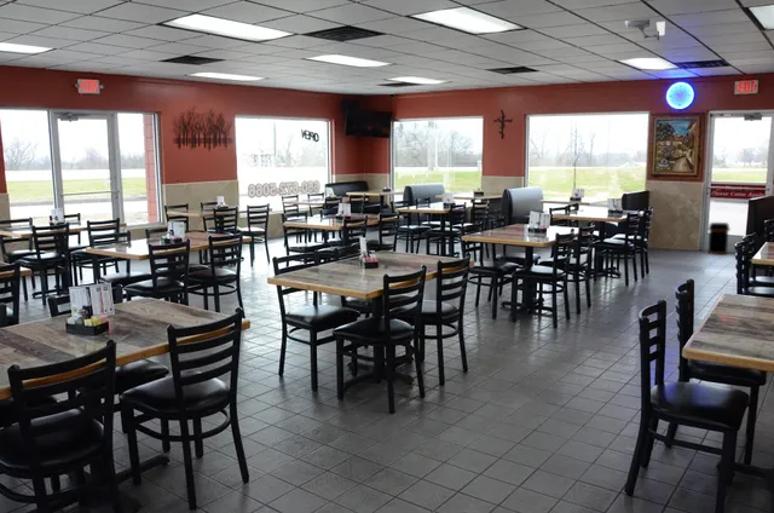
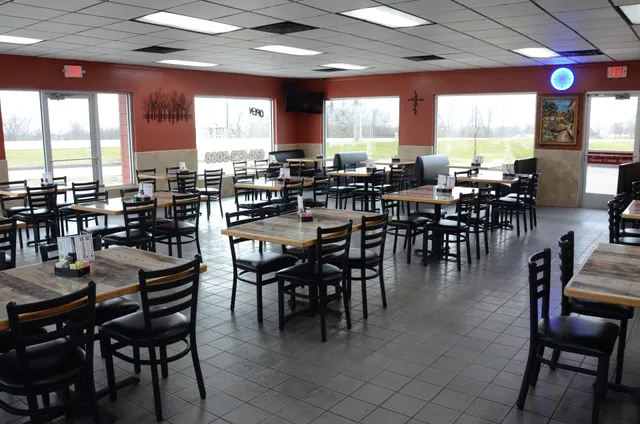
- security camera (643, 31)
- trash can (718, 237)
